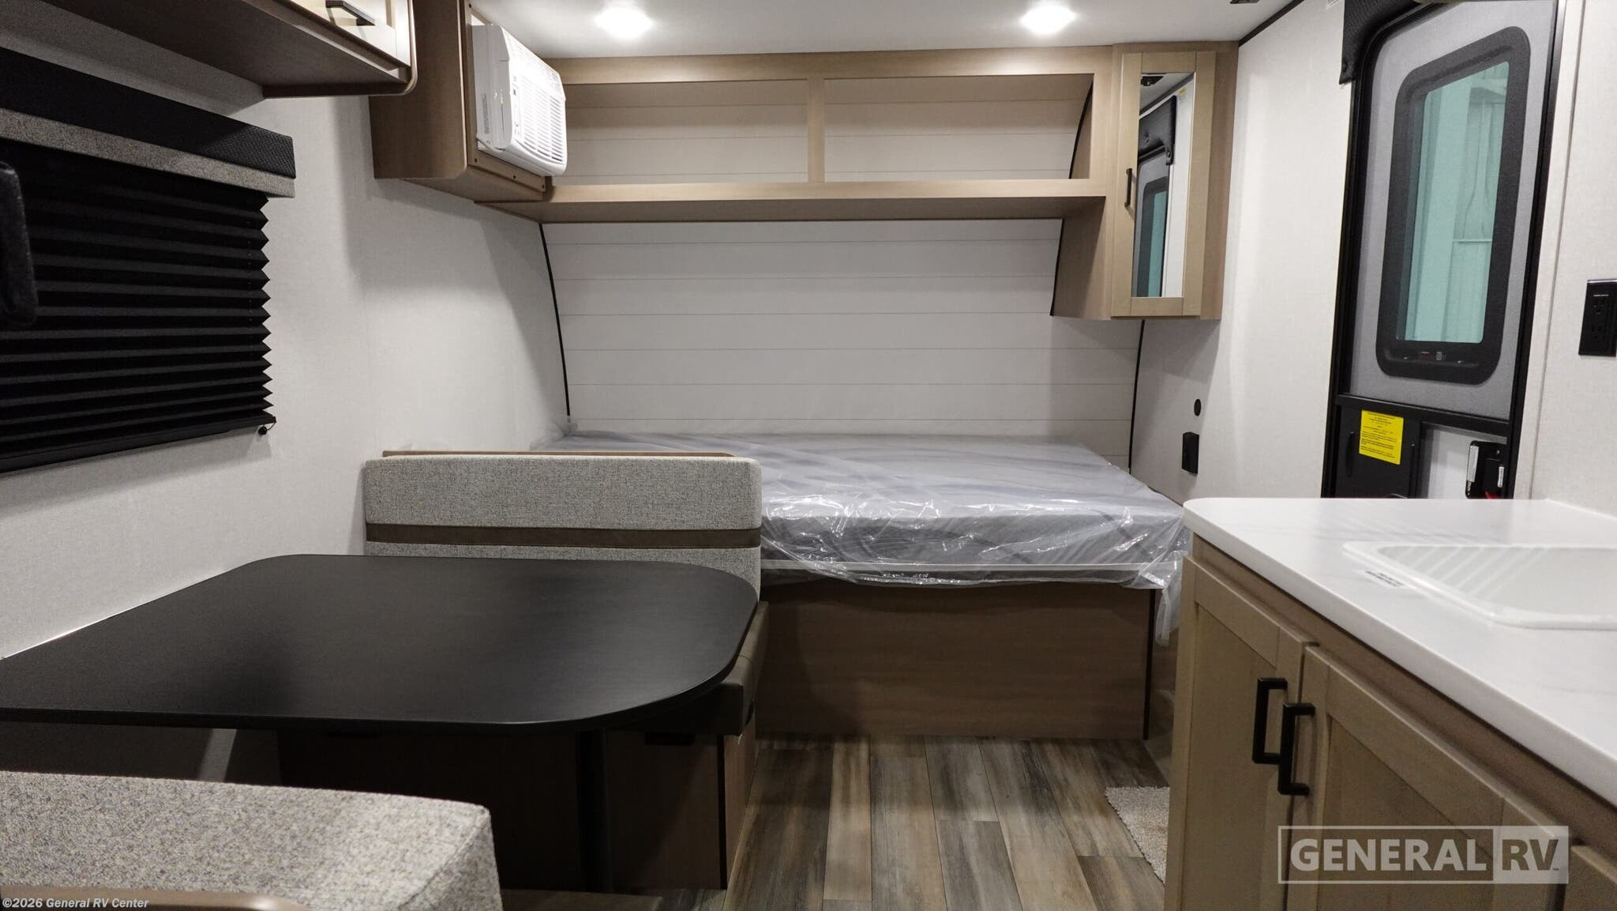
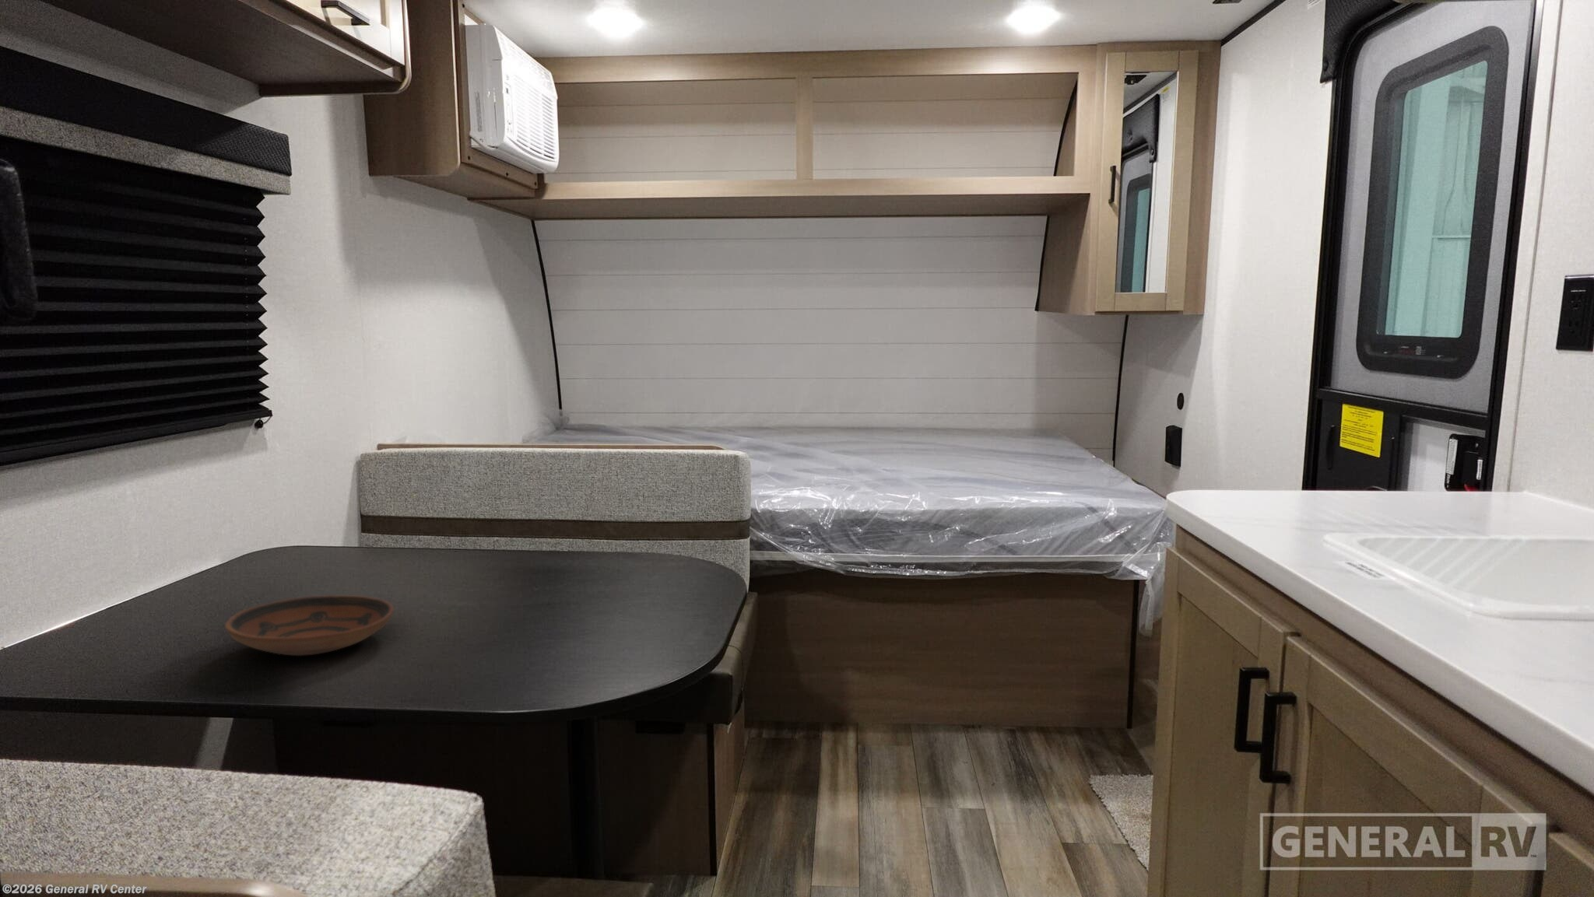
+ bowl (314, 629)
